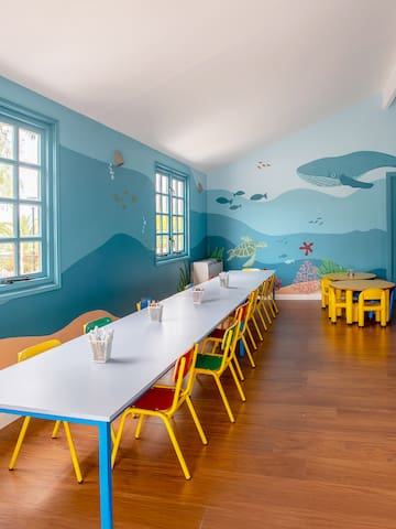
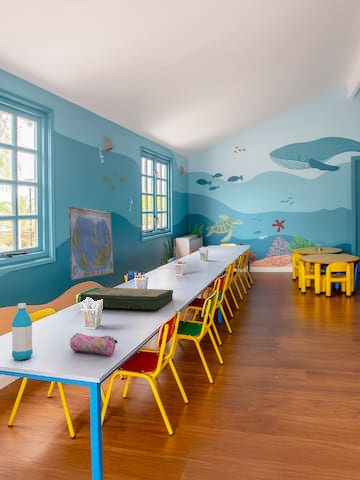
+ pencil case (93, 343)
+ water bottle (22, 331)
+ board game (128, 297)
+ world map (93, 243)
